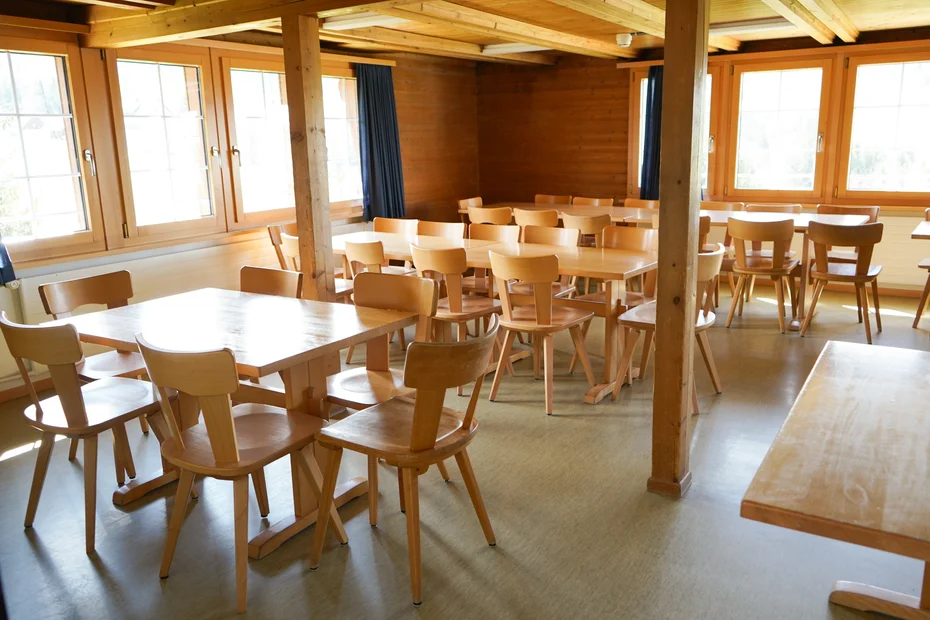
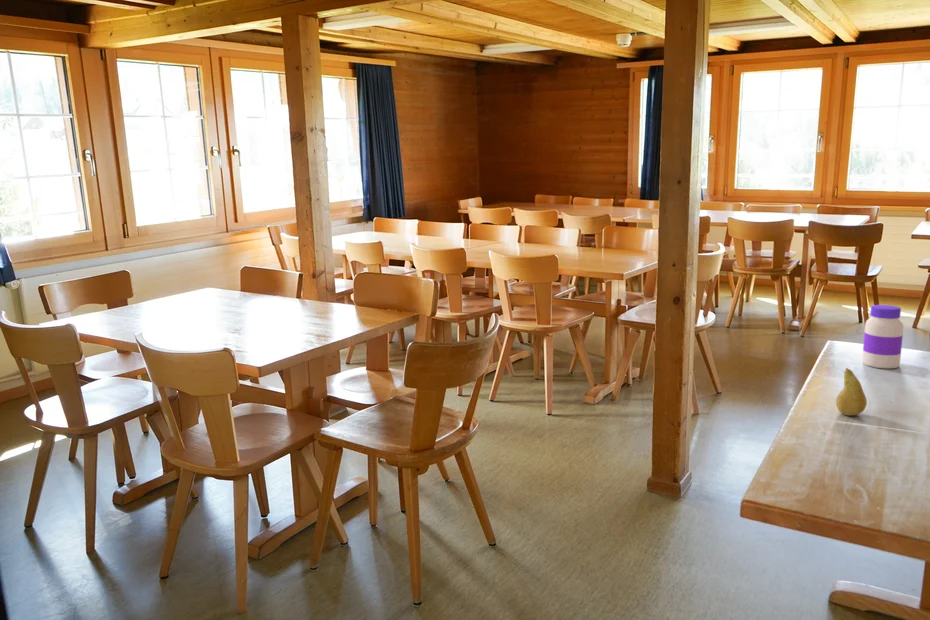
+ fruit (852, 391)
+ jar (883, 336)
